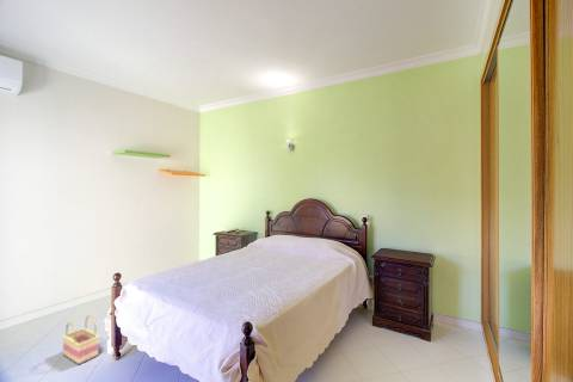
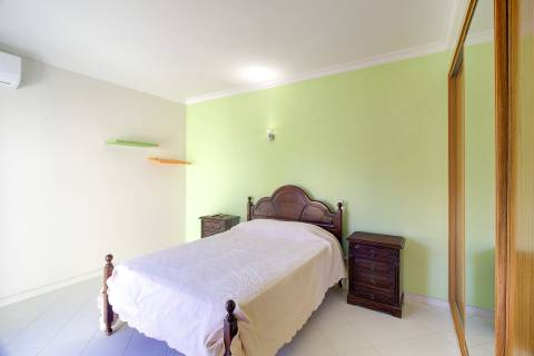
- basket (80, 335)
